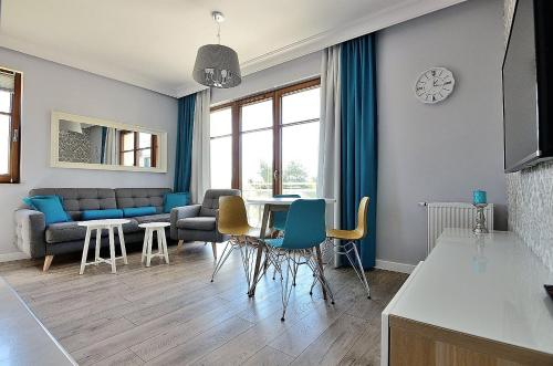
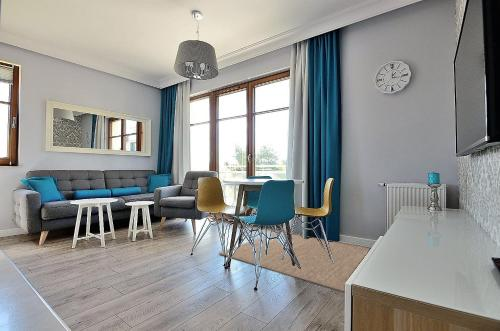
+ rug (321, 256)
